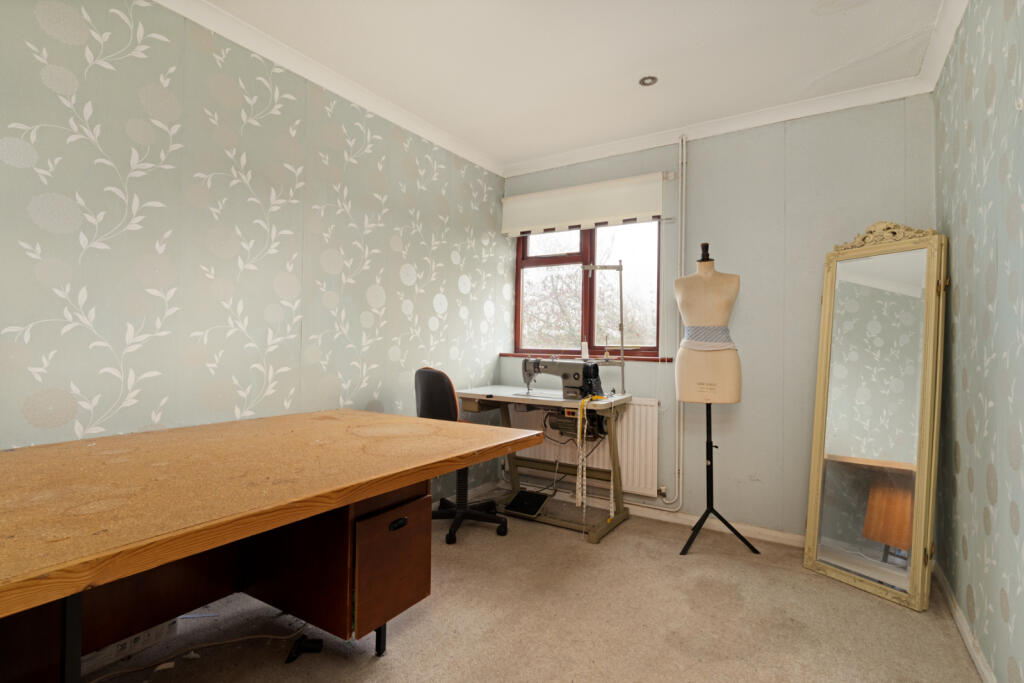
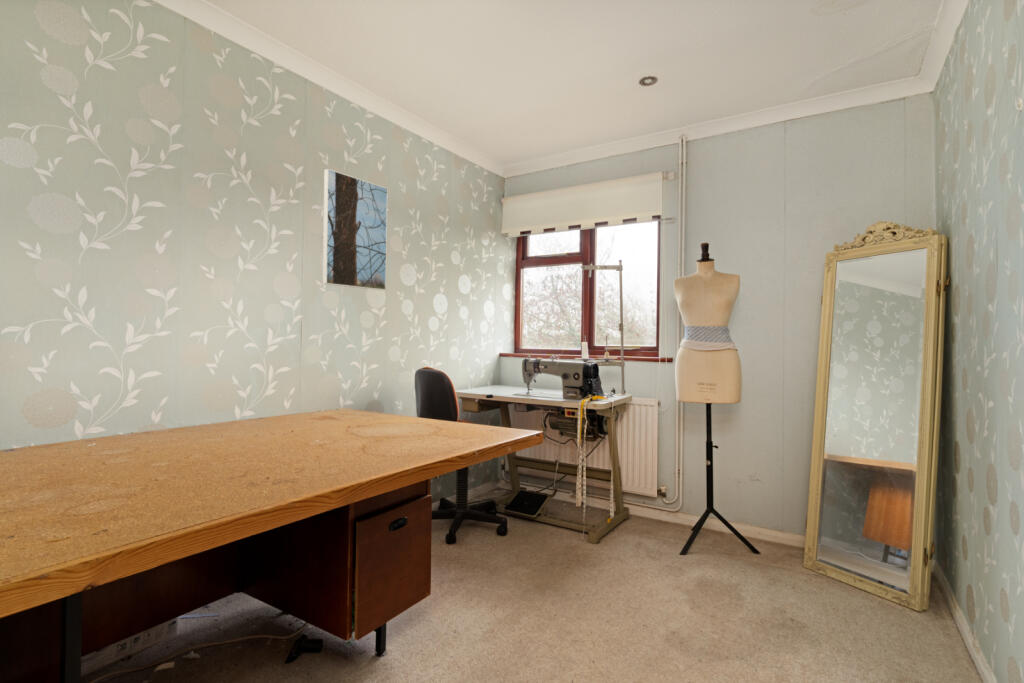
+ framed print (356, 233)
